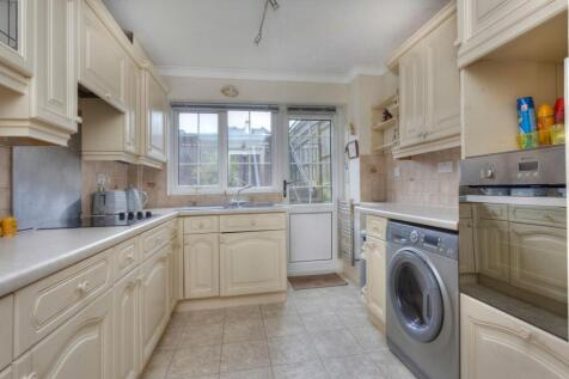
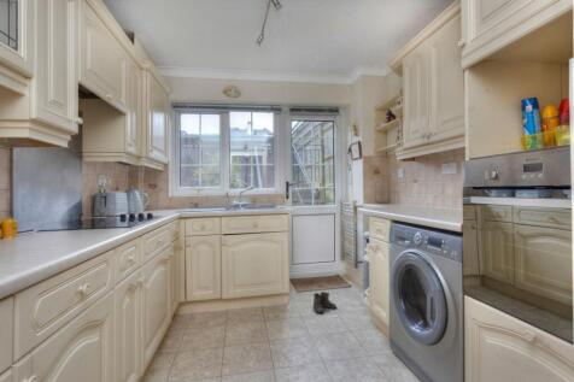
+ boots (322, 301)
